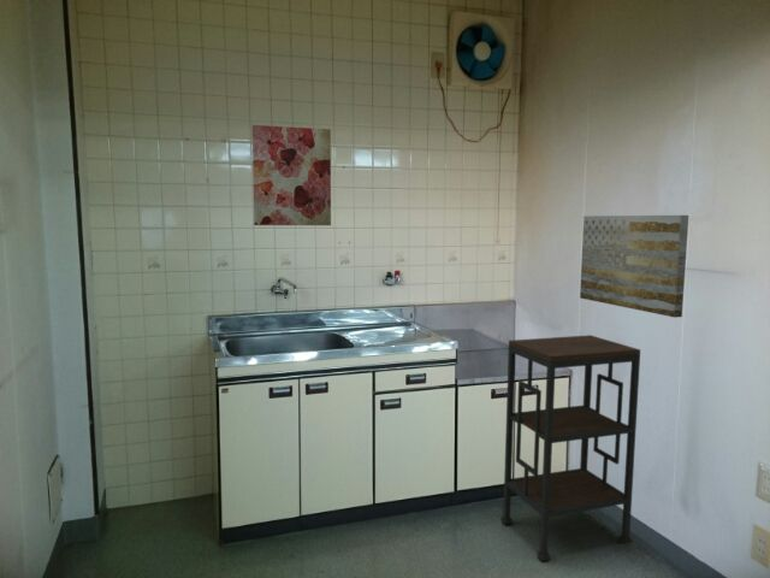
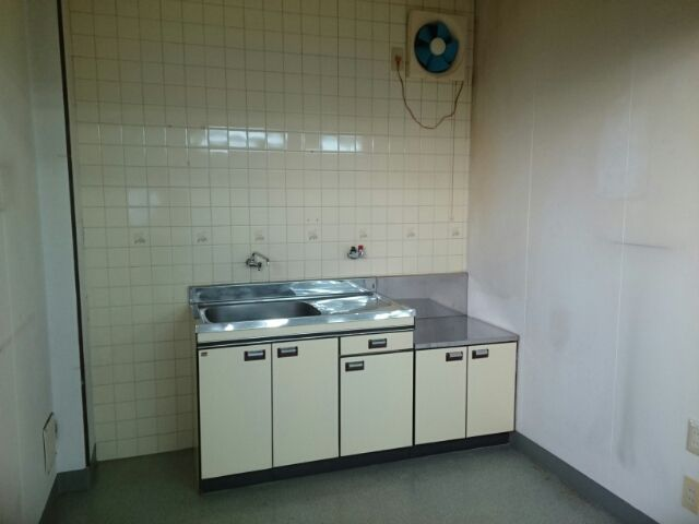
- wall art (292, 176)
- wall art (627, 261)
- shelving unit (568, 440)
